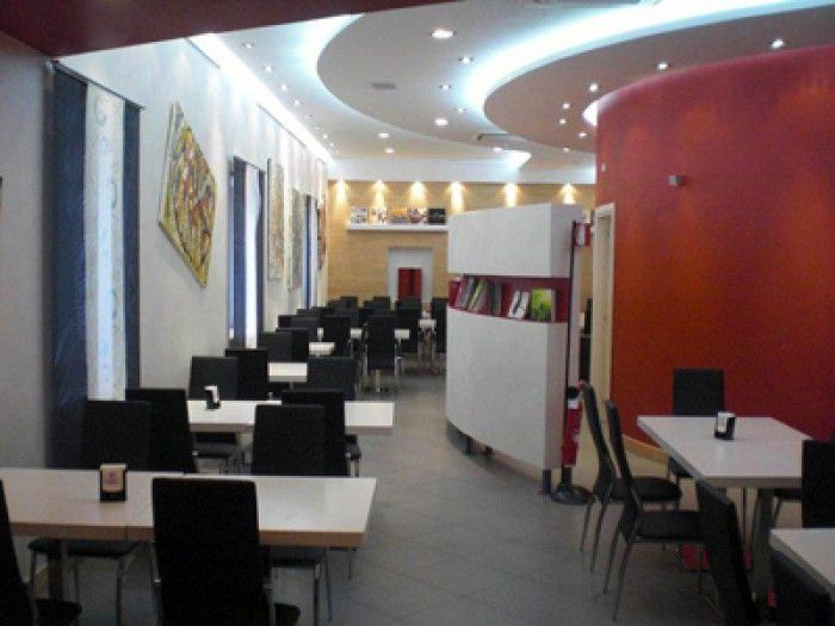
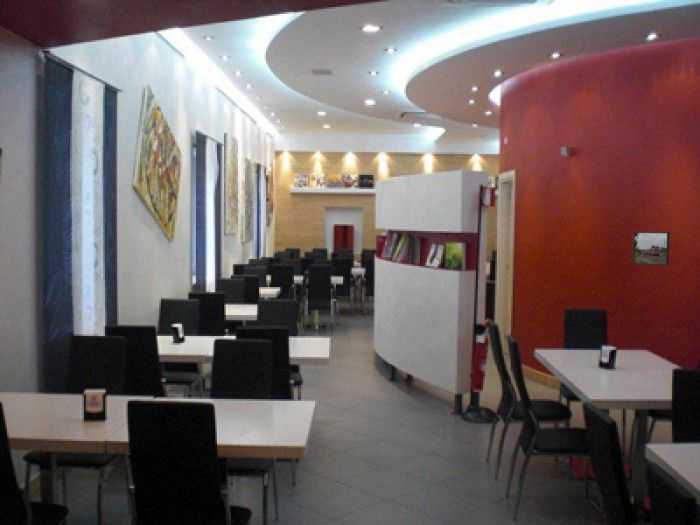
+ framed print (650, 248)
